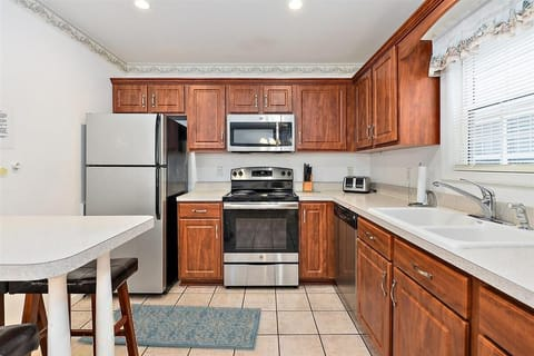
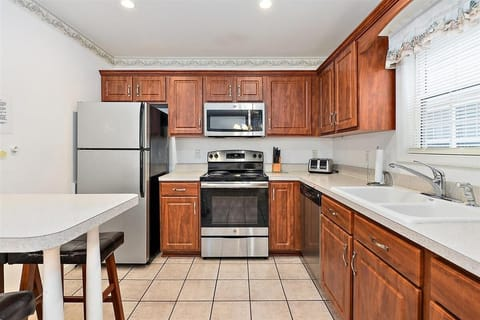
- rug (179, 323)
